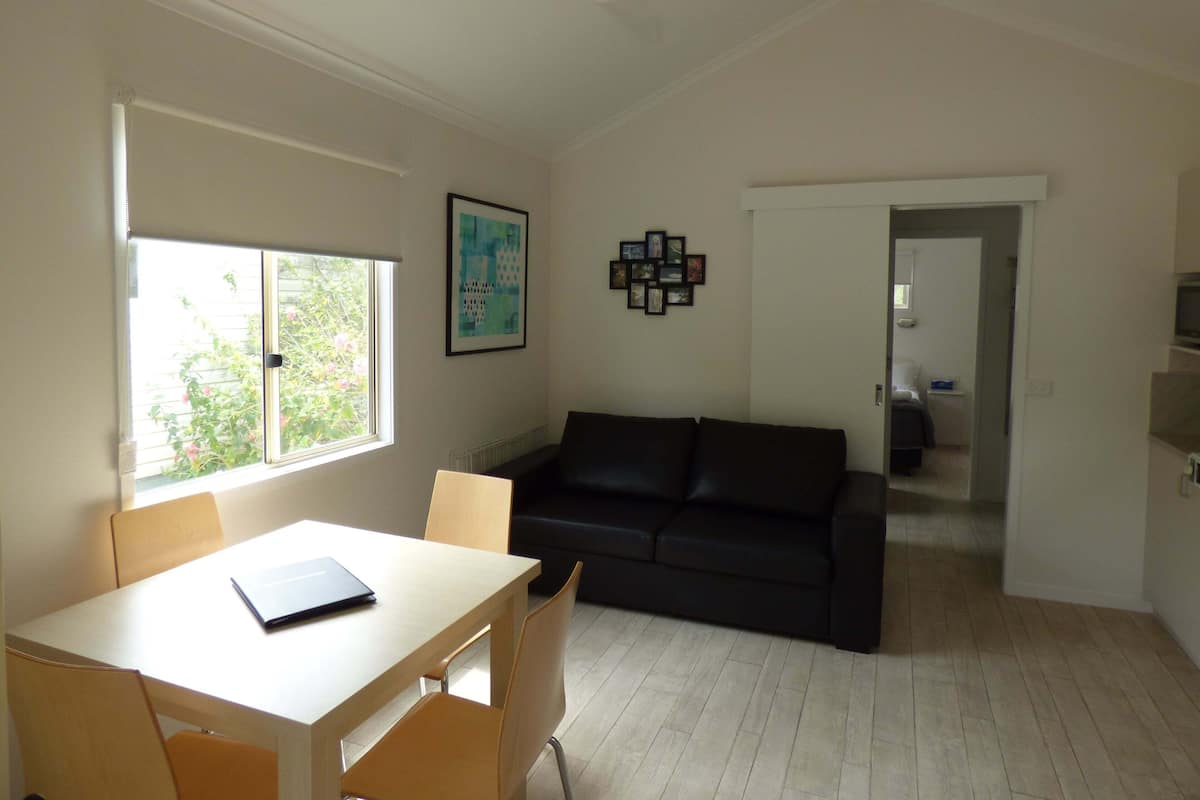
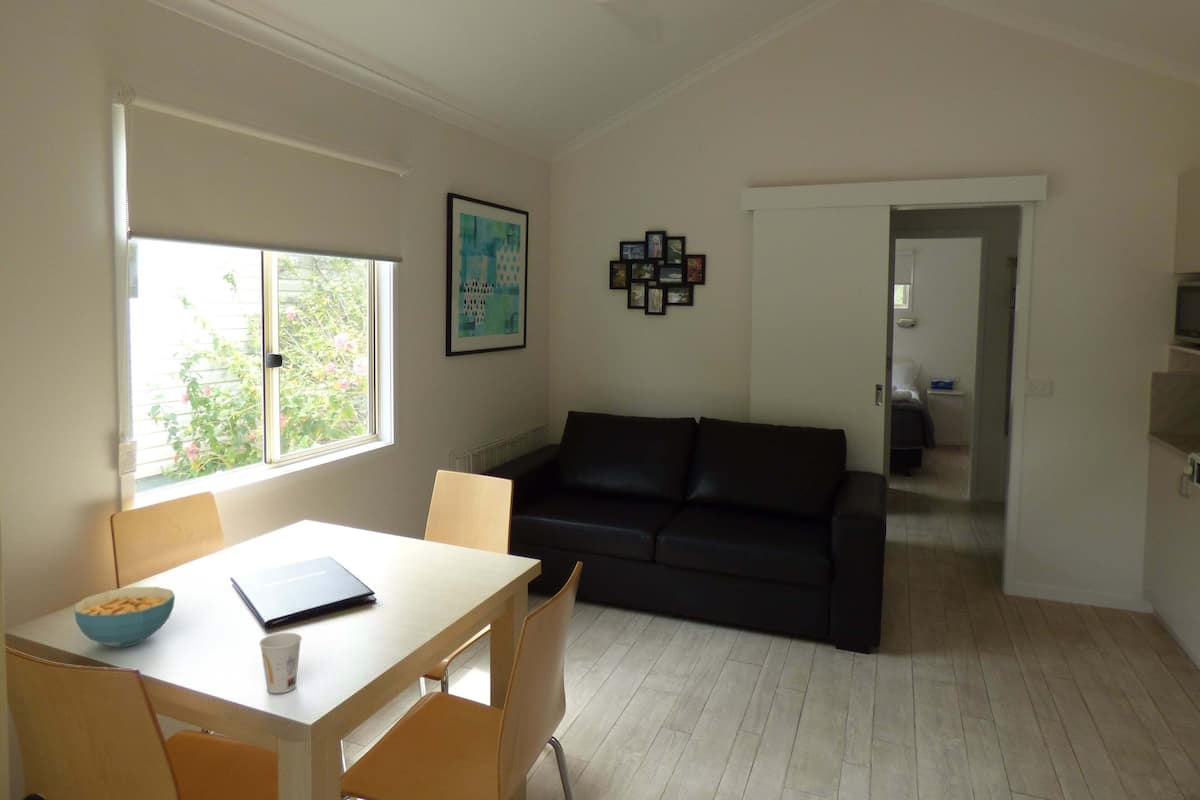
+ cup (281, 663)
+ cereal bowl (125, 621)
